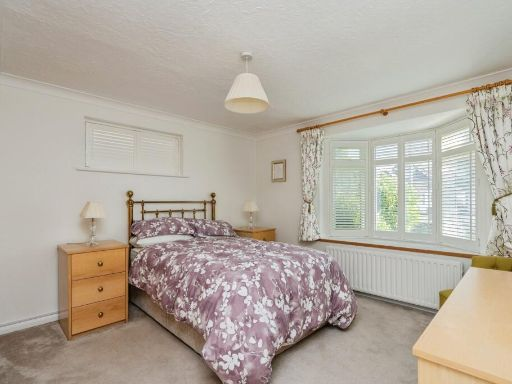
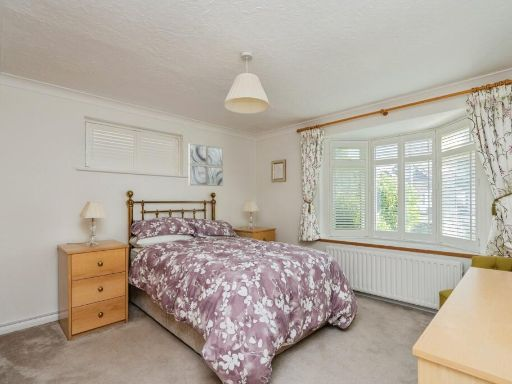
+ wall art (206, 166)
